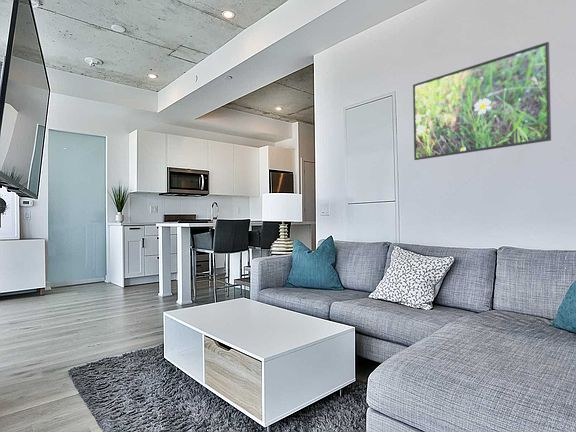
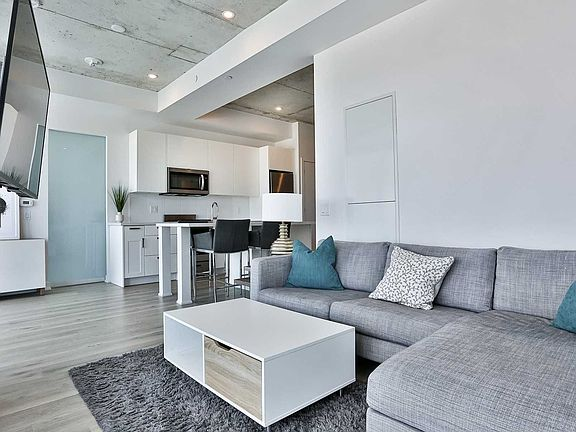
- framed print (472, 108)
